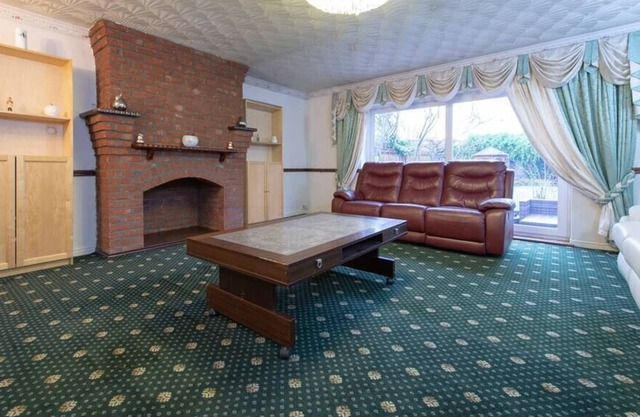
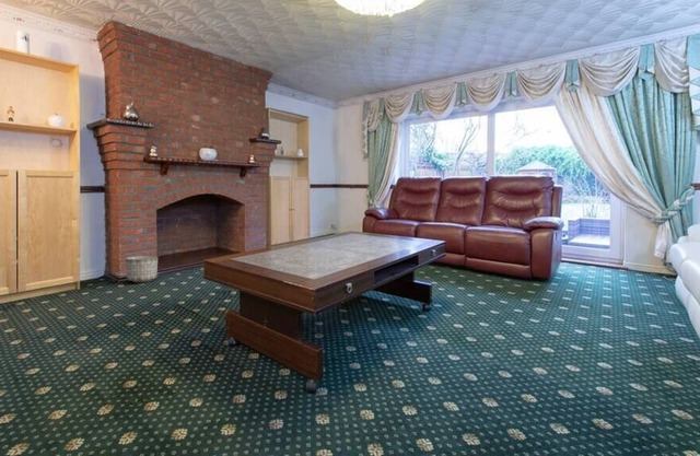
+ planter (141, 269)
